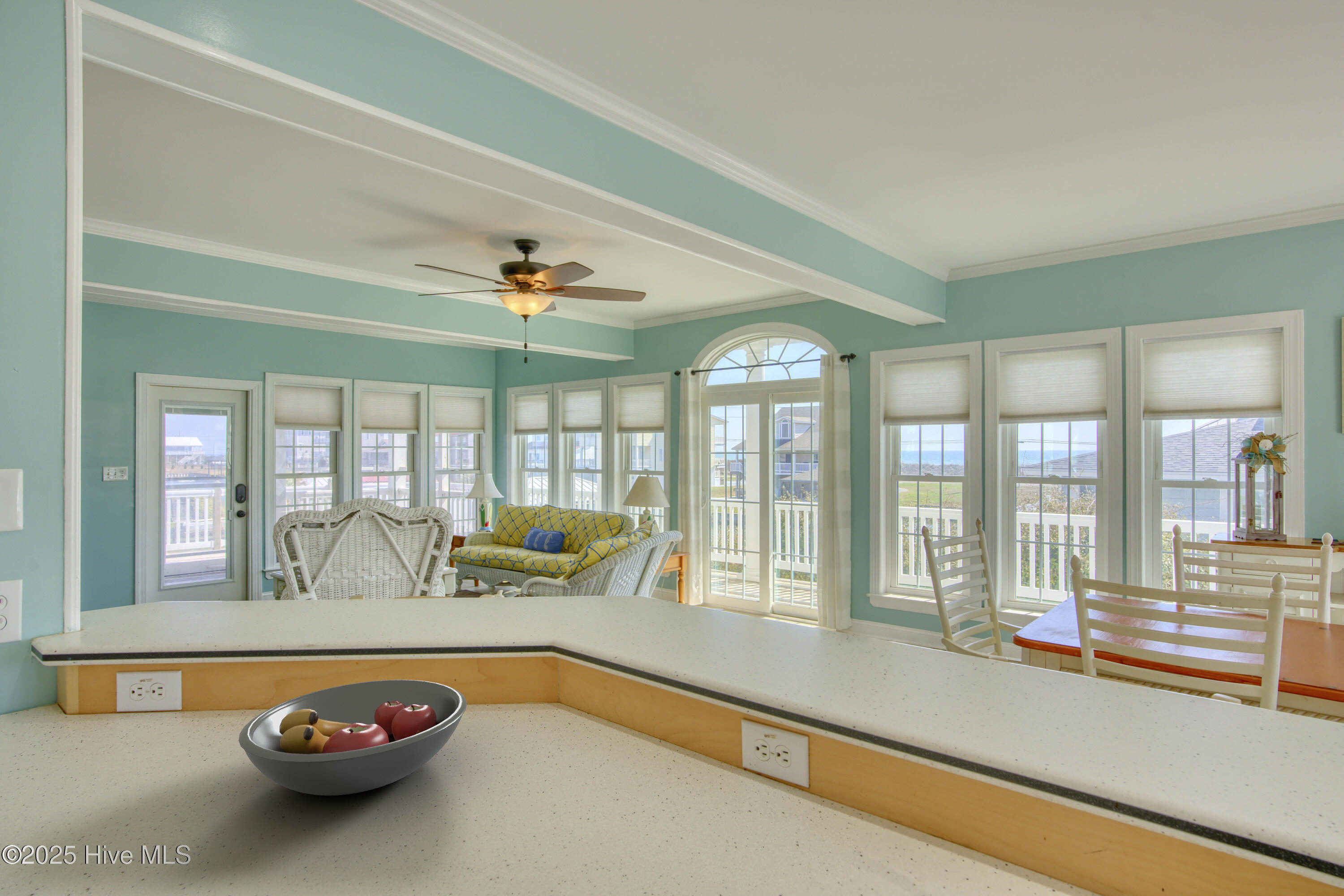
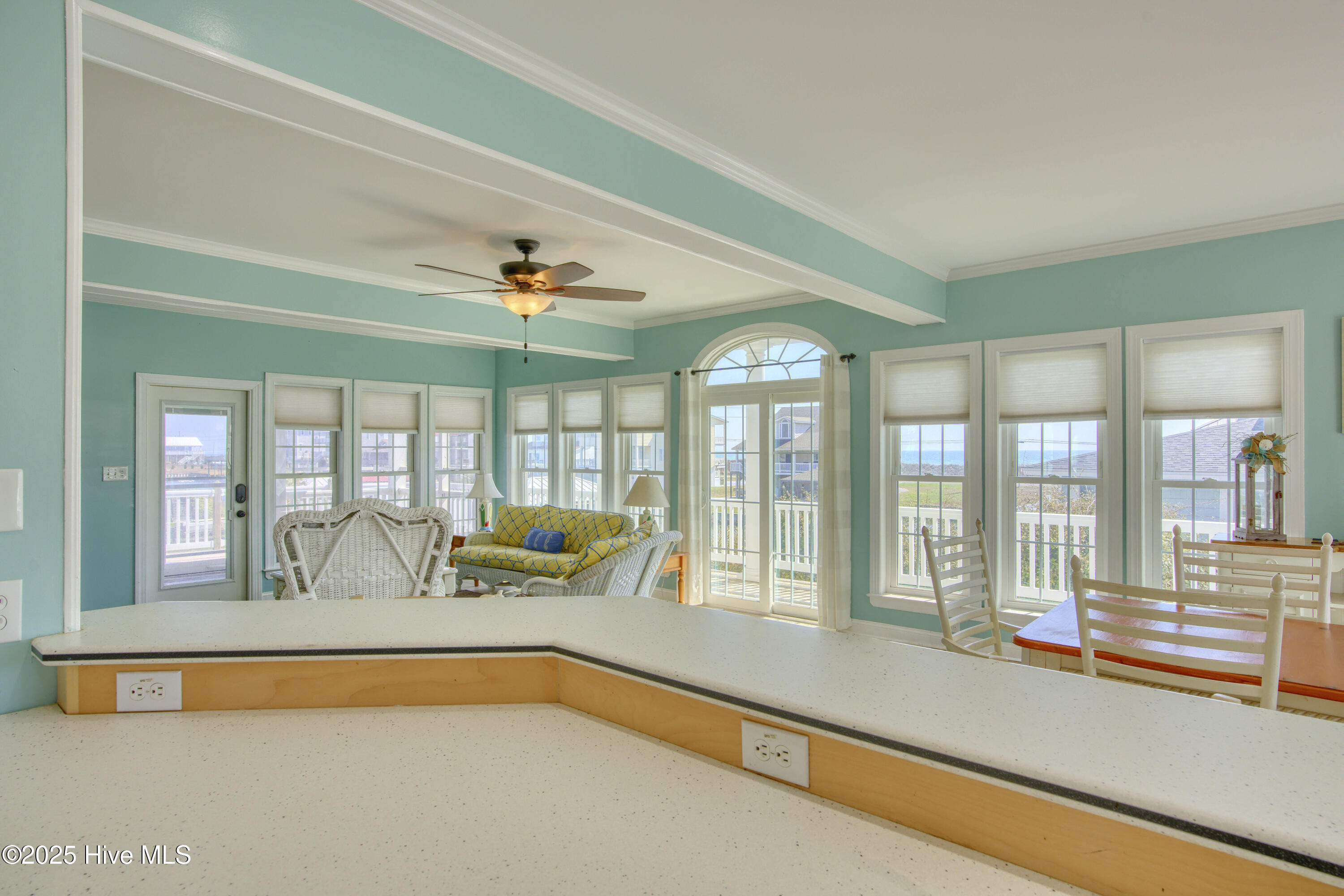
- fruit bowl (360, 734)
